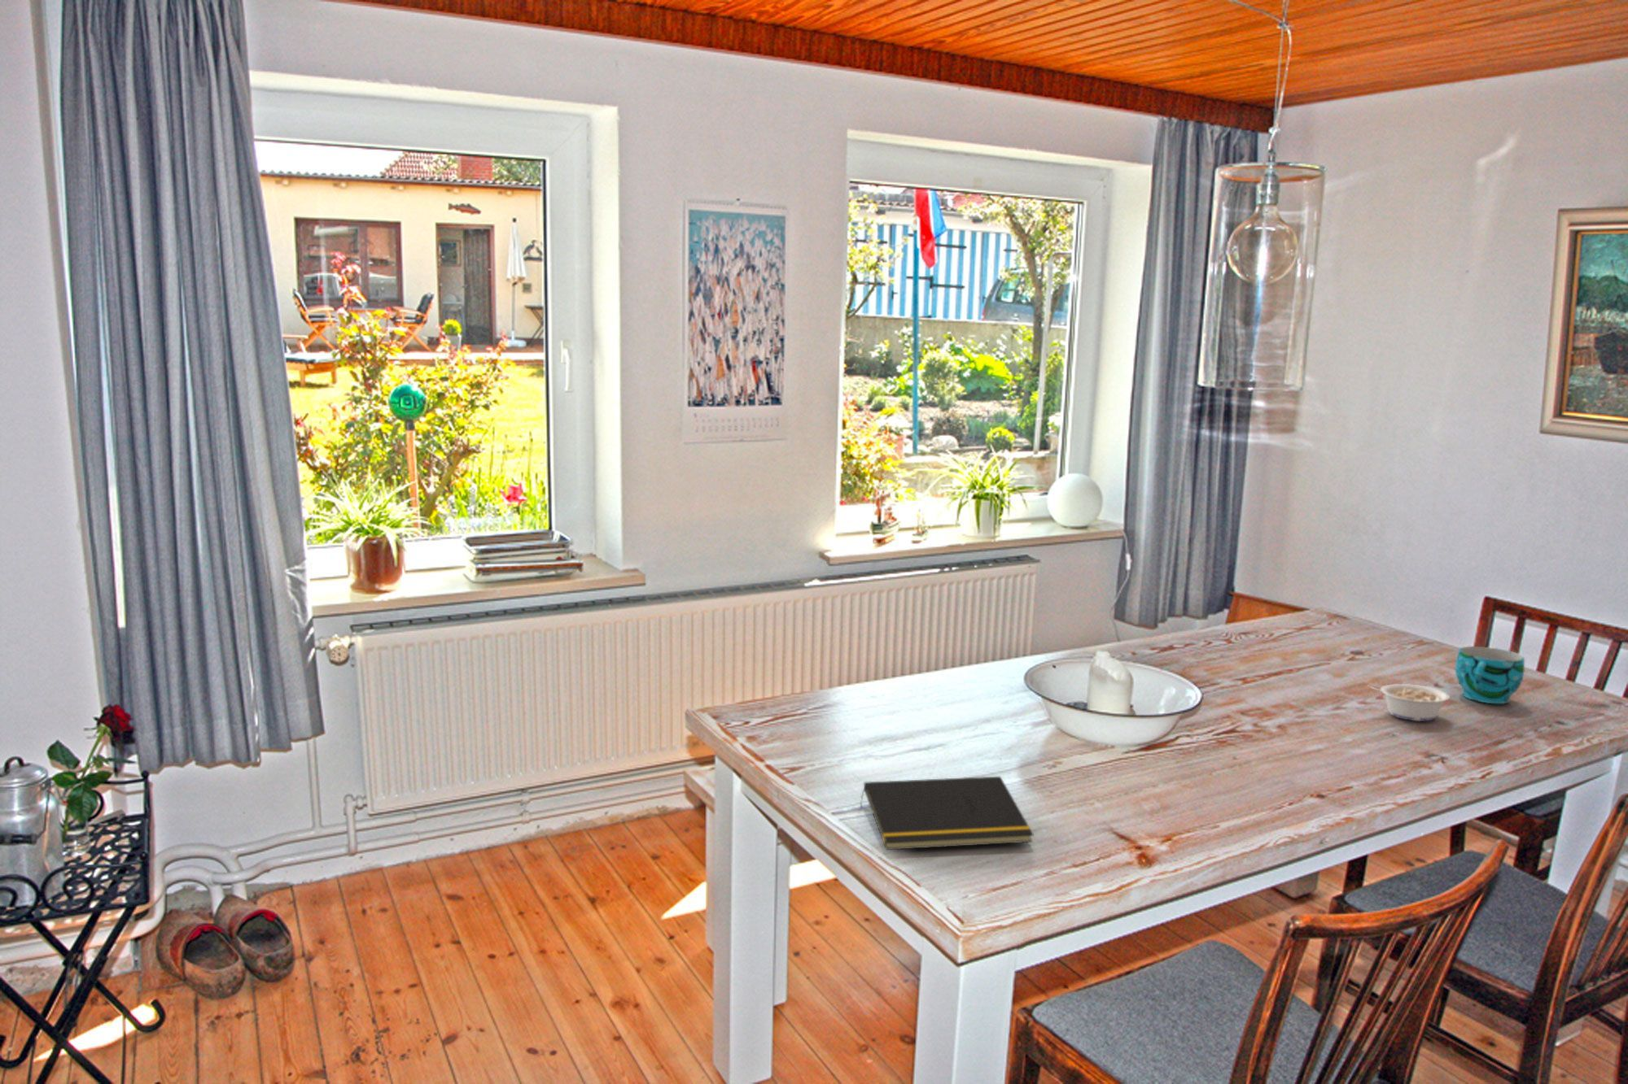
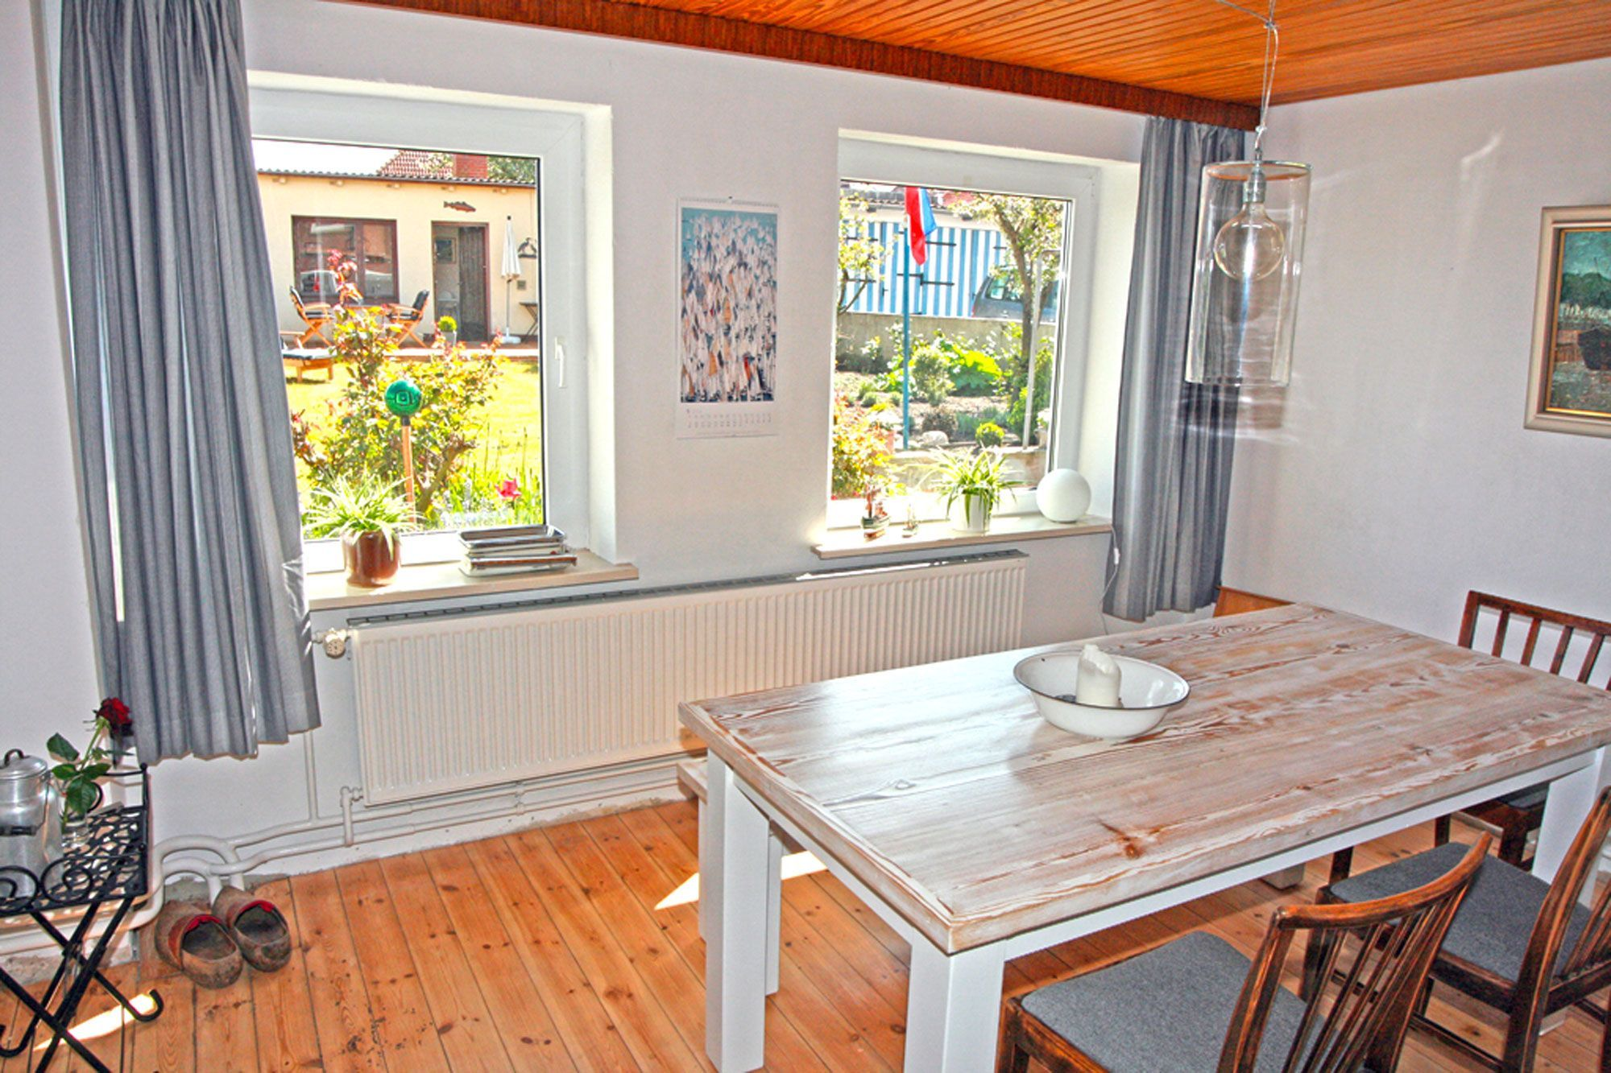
- cup (1489, 676)
- legume (1411, 700)
- notepad (945, 811)
